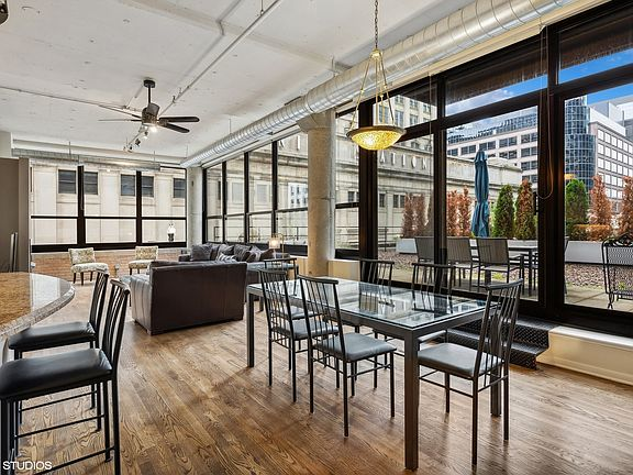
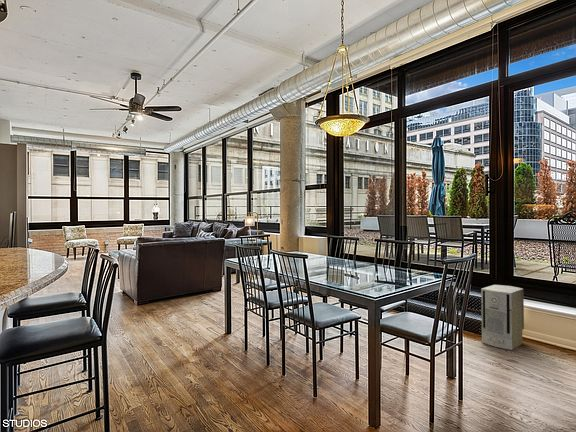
+ air purifier (502, 315)
